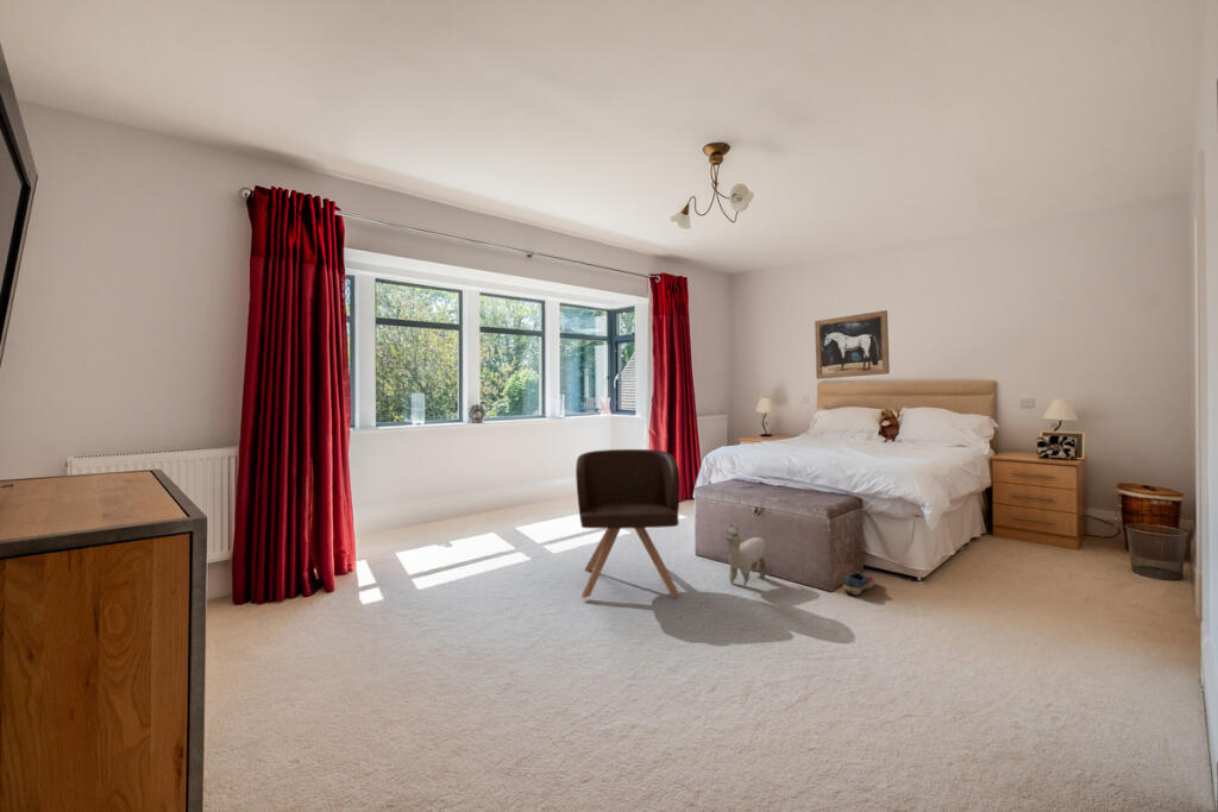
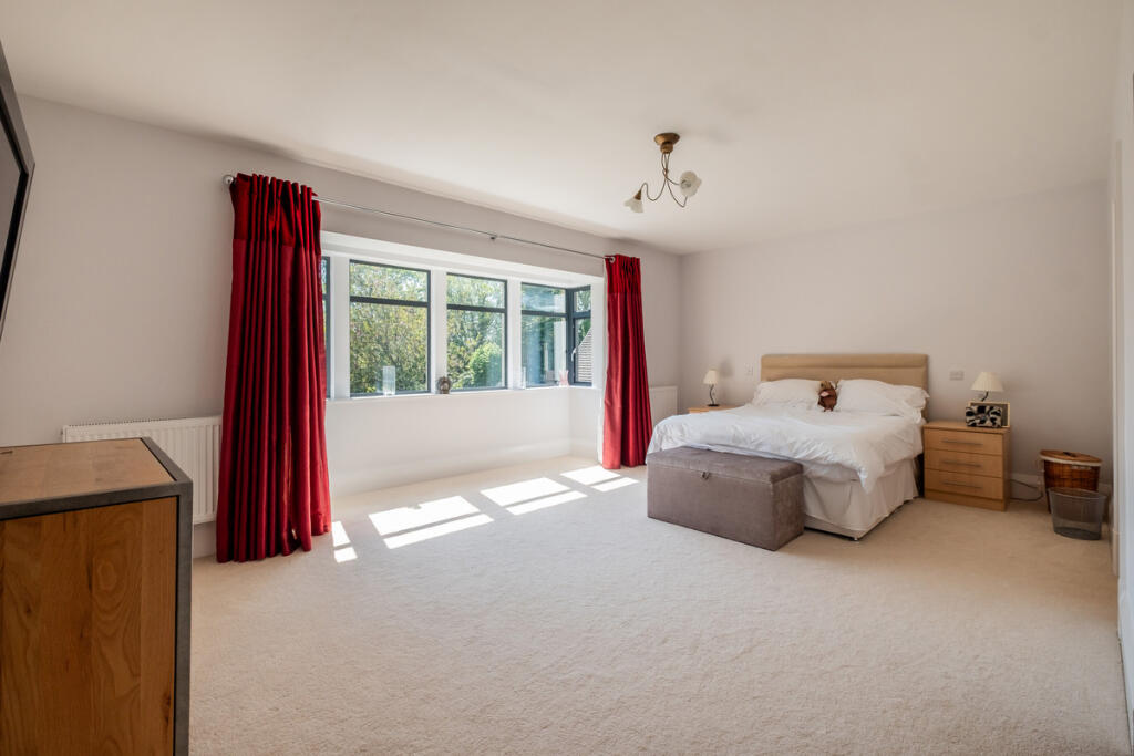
- plush toy (742, 552)
- wall art (849, 346)
- armchair (627, 516)
- shoe (858, 579)
